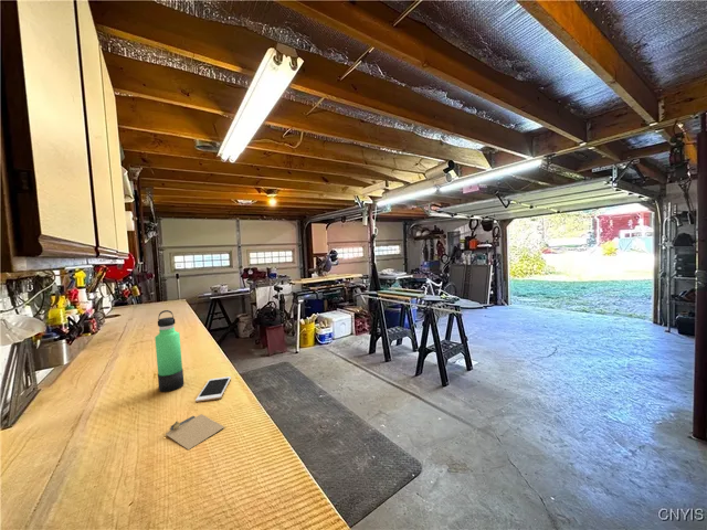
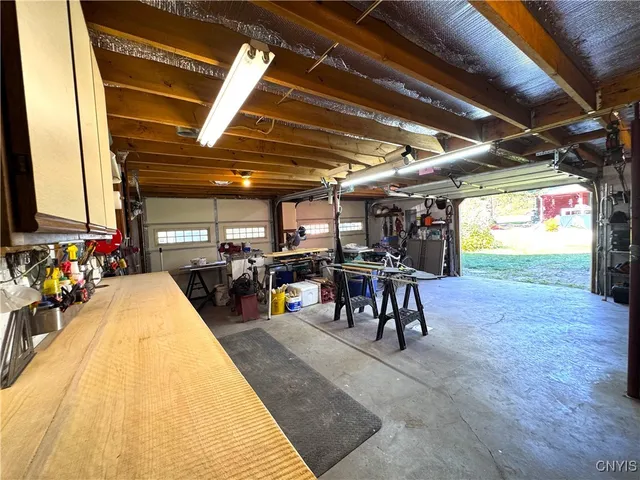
- cell phone (214, 388)
- thermos bottle (168, 348)
- clipboard (207, 433)
